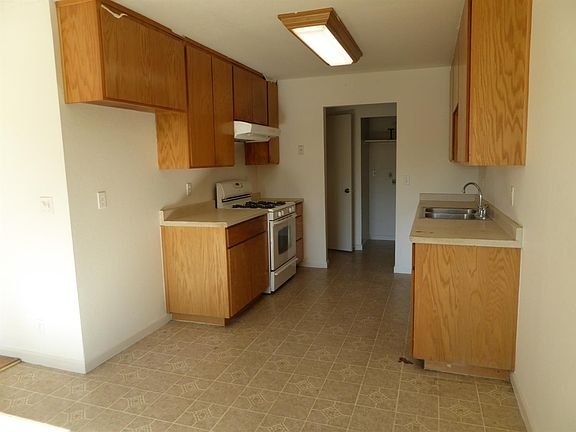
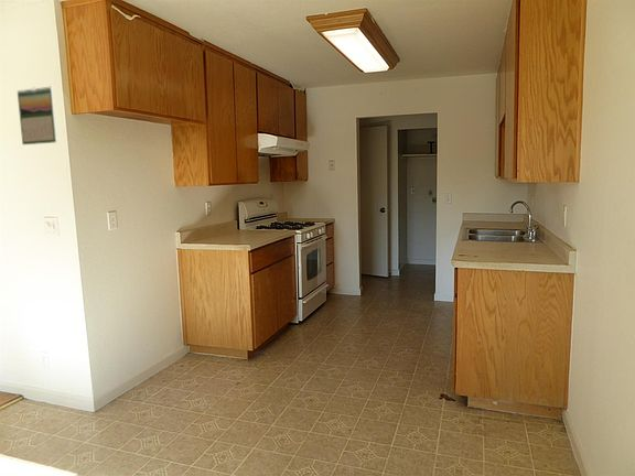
+ calendar (36, 115)
